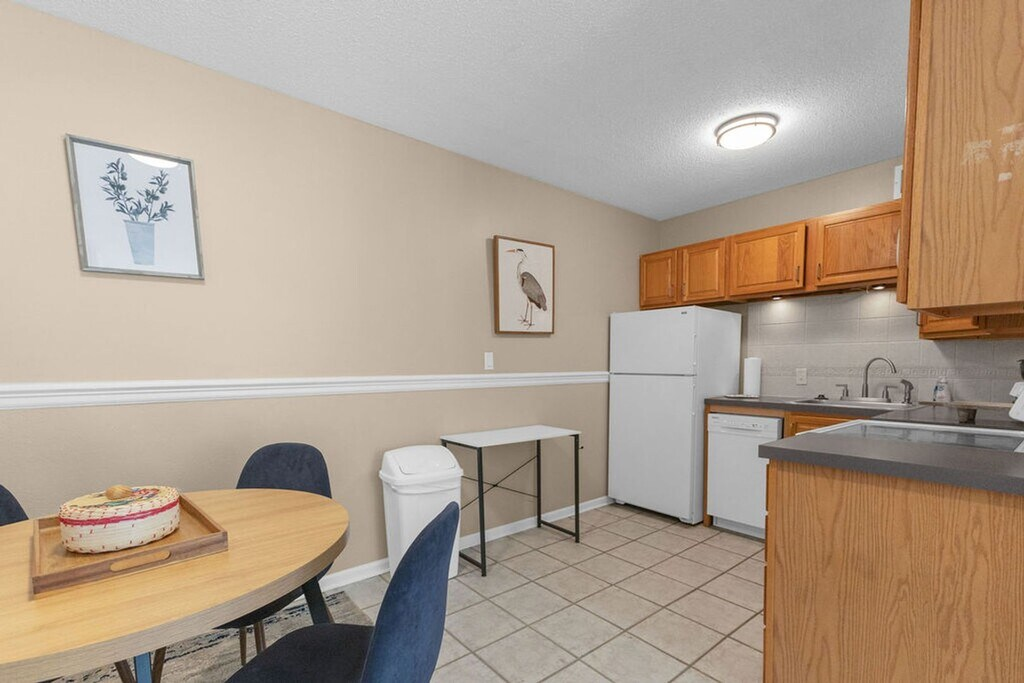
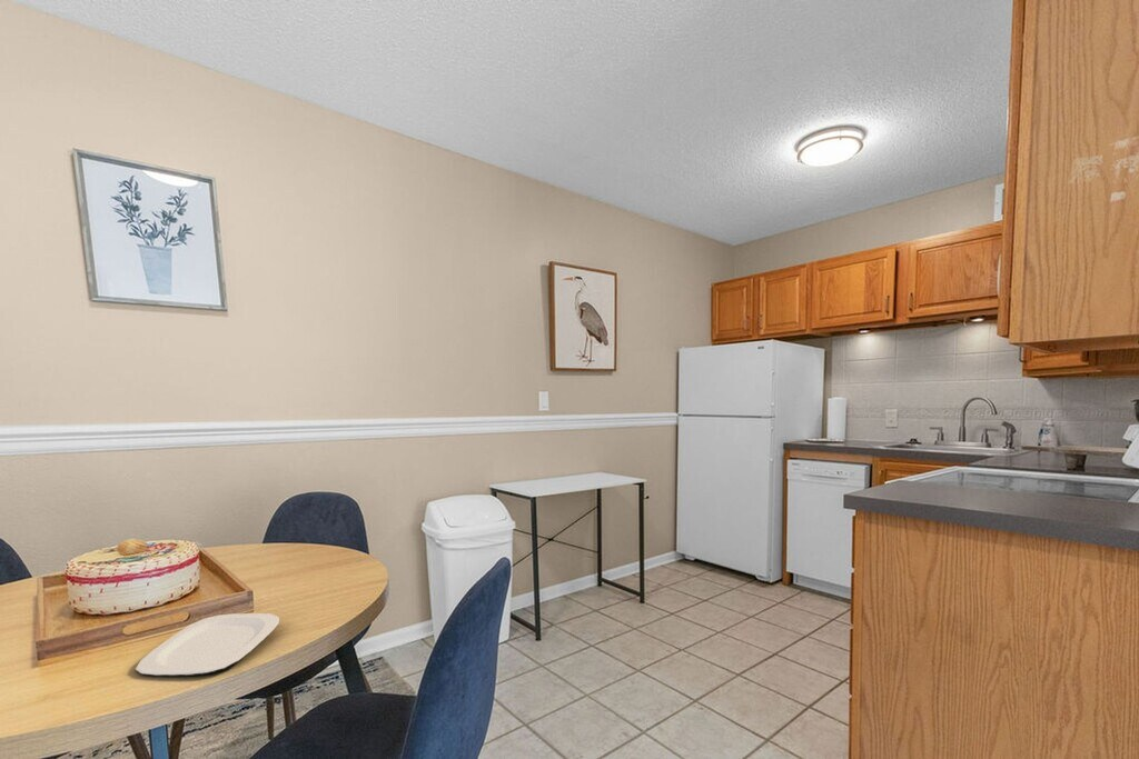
+ plate (214, 643)
